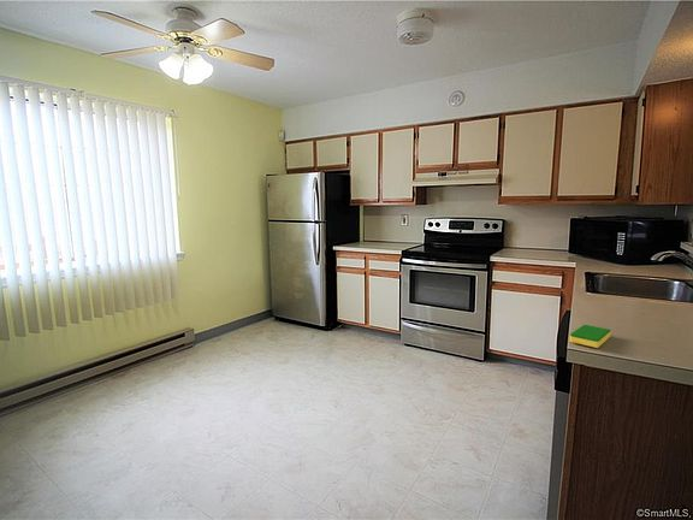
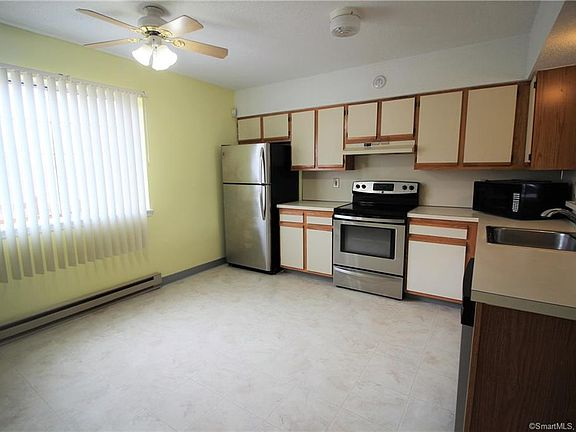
- dish sponge (590, 335)
